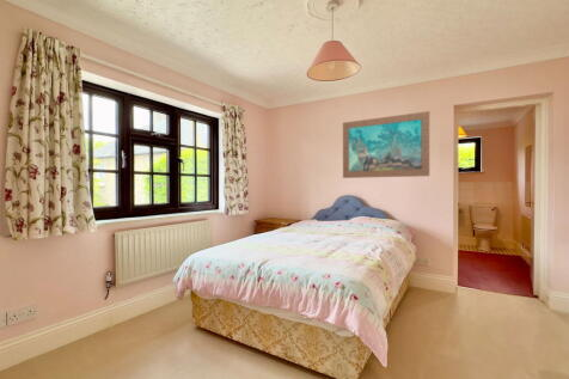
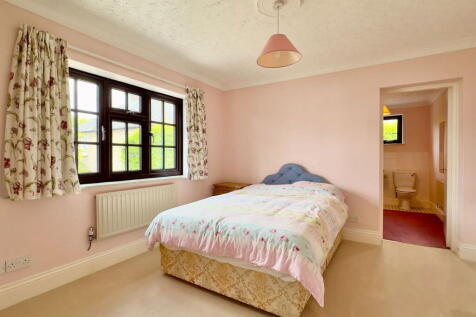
- wall art (383, 147)
